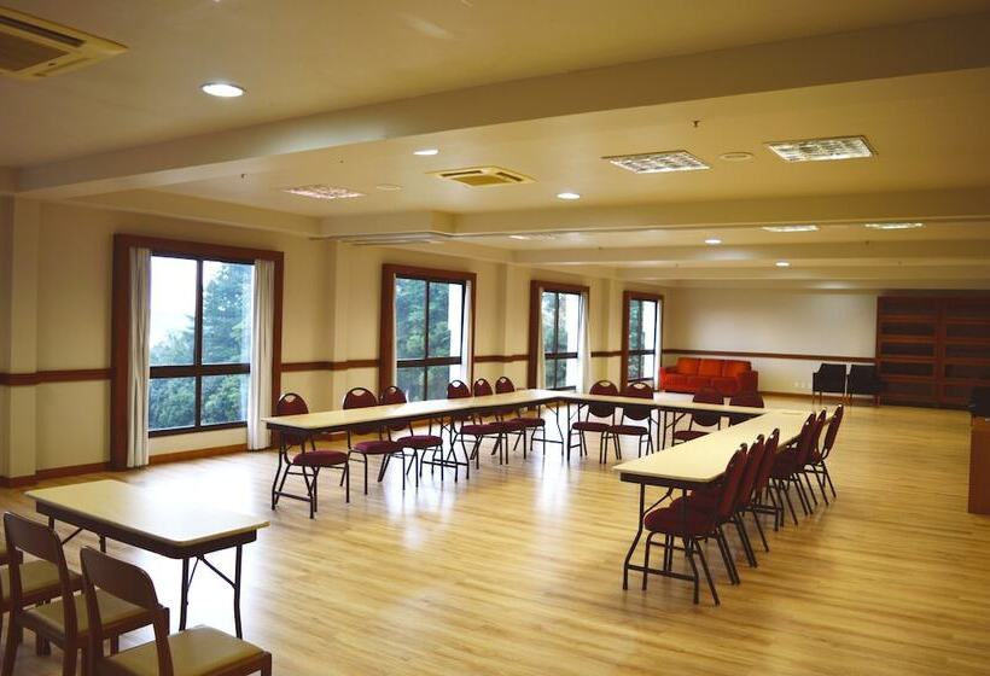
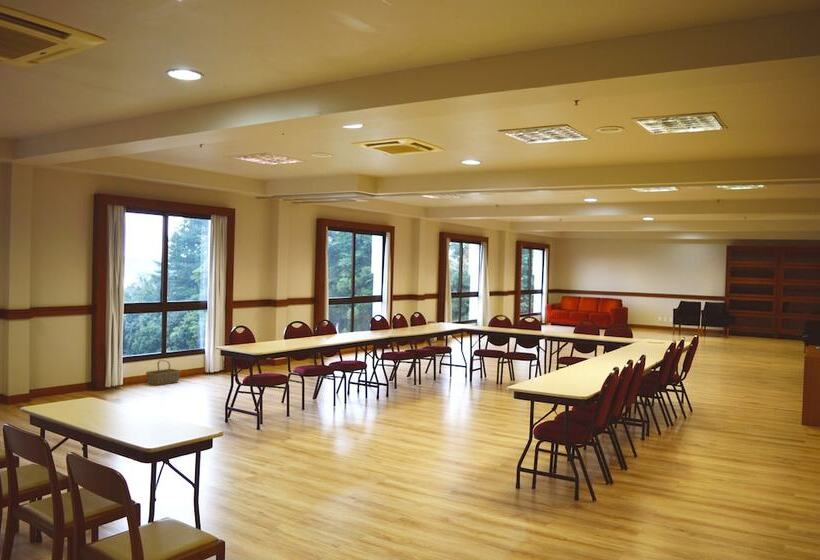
+ basket (163, 371)
